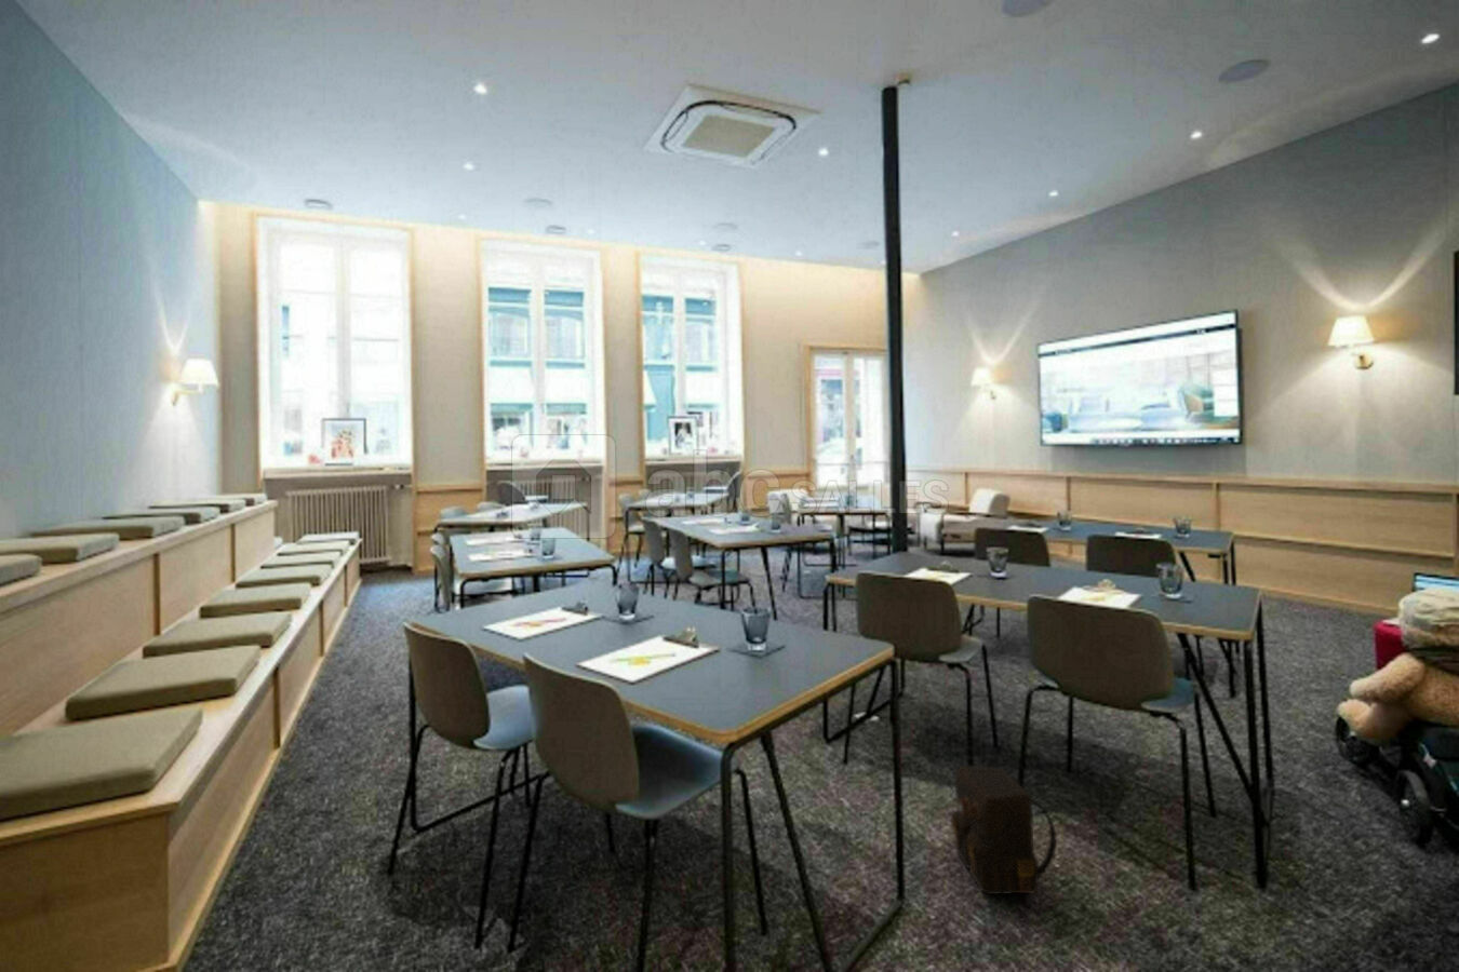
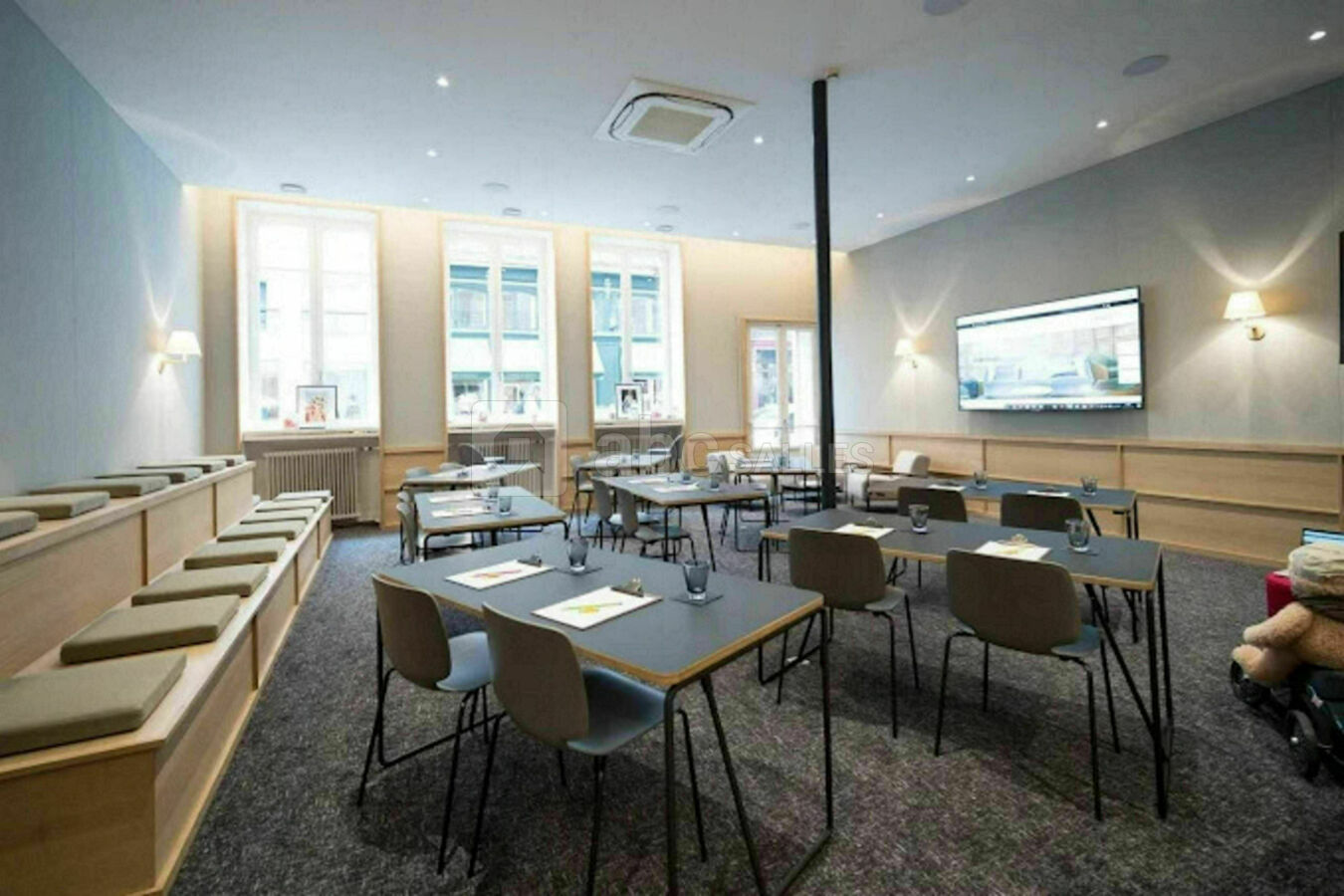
- backpack (1001, 827)
